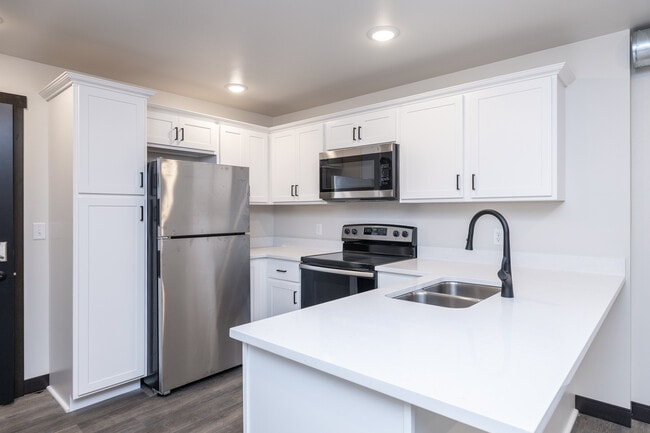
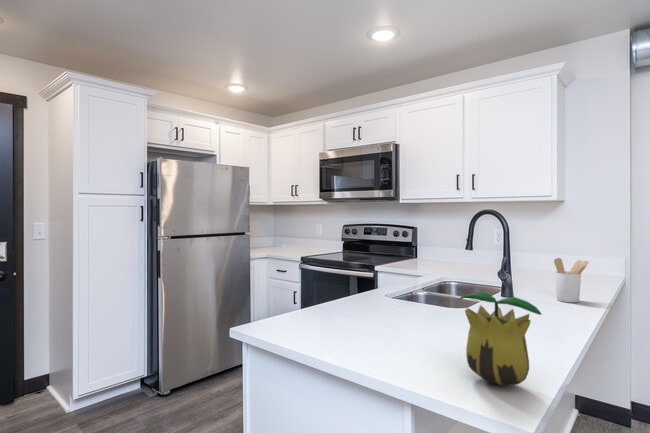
+ utensil holder (572, 279)
+ plant pot (496, 339)
